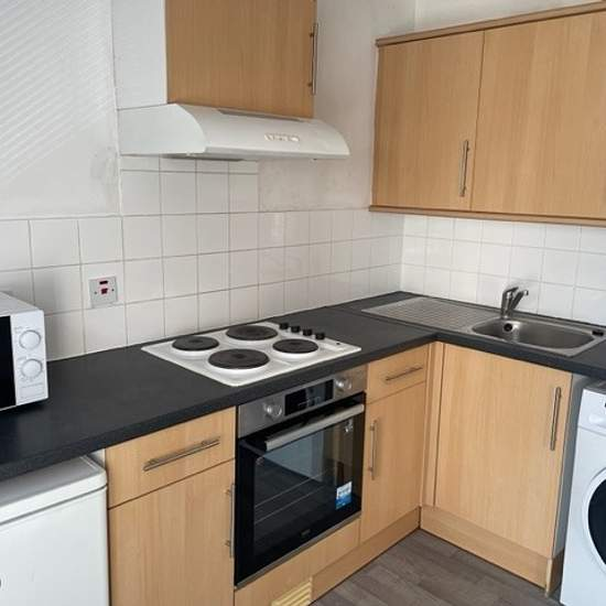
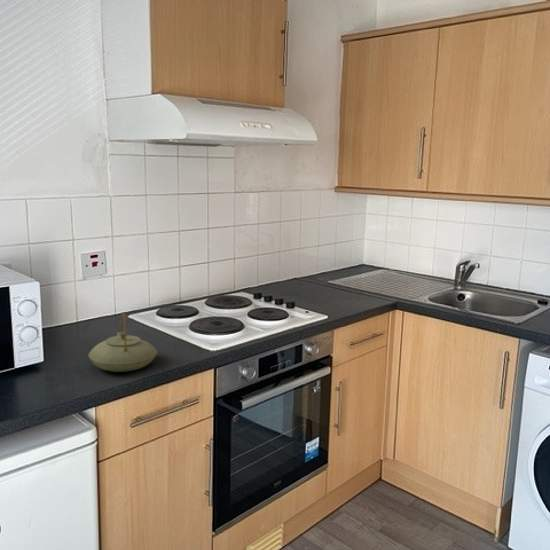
+ teapot (122, 338)
